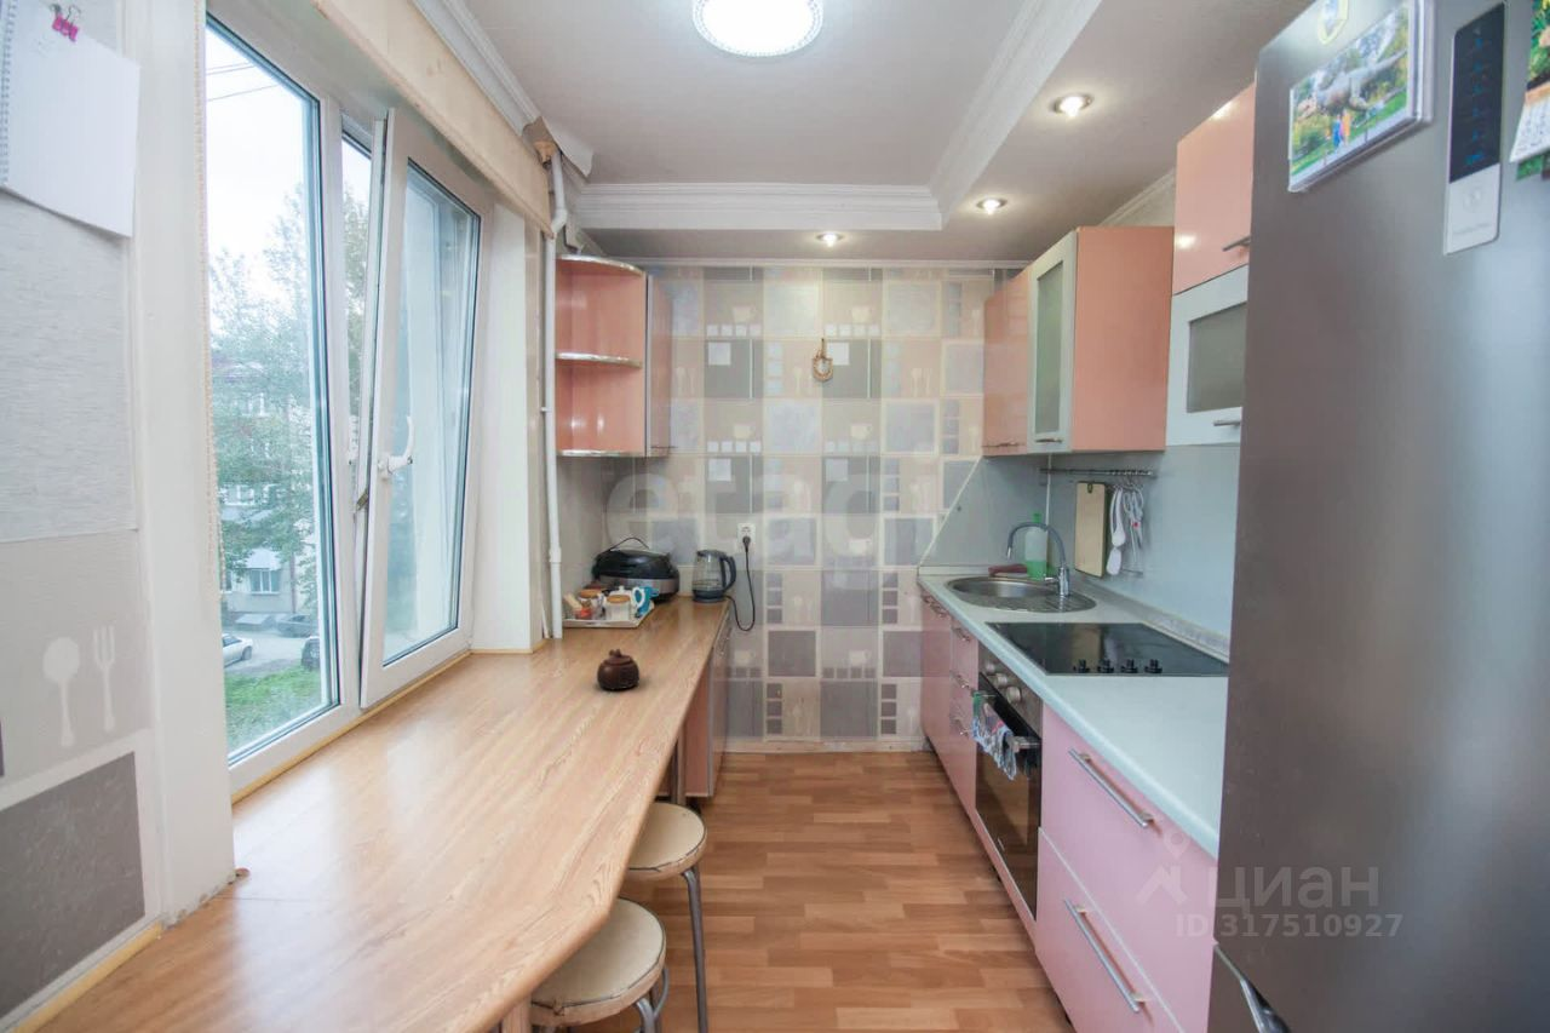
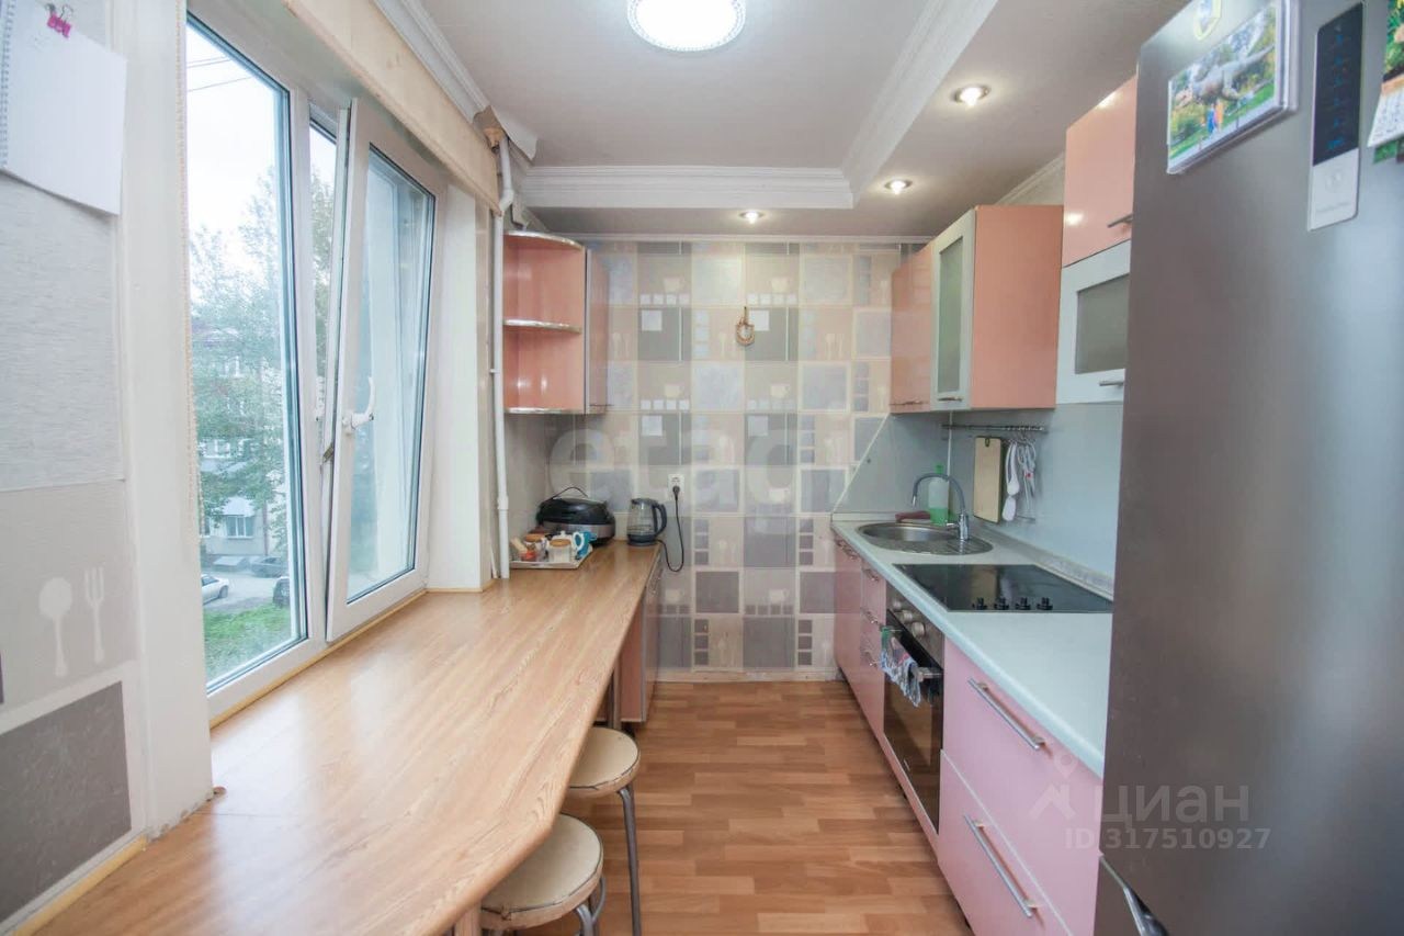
- teapot (618, 665)
